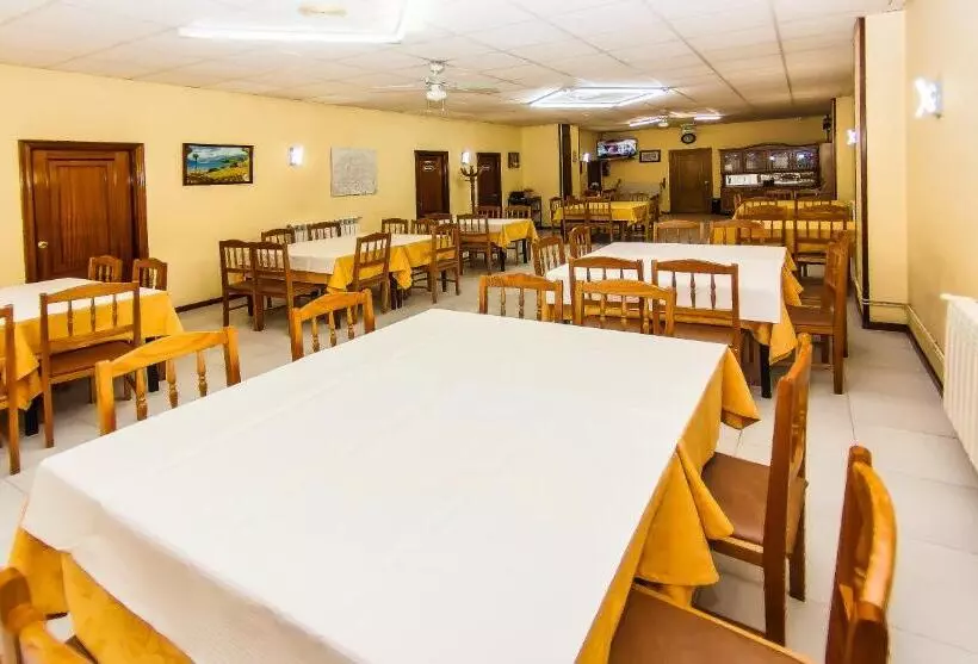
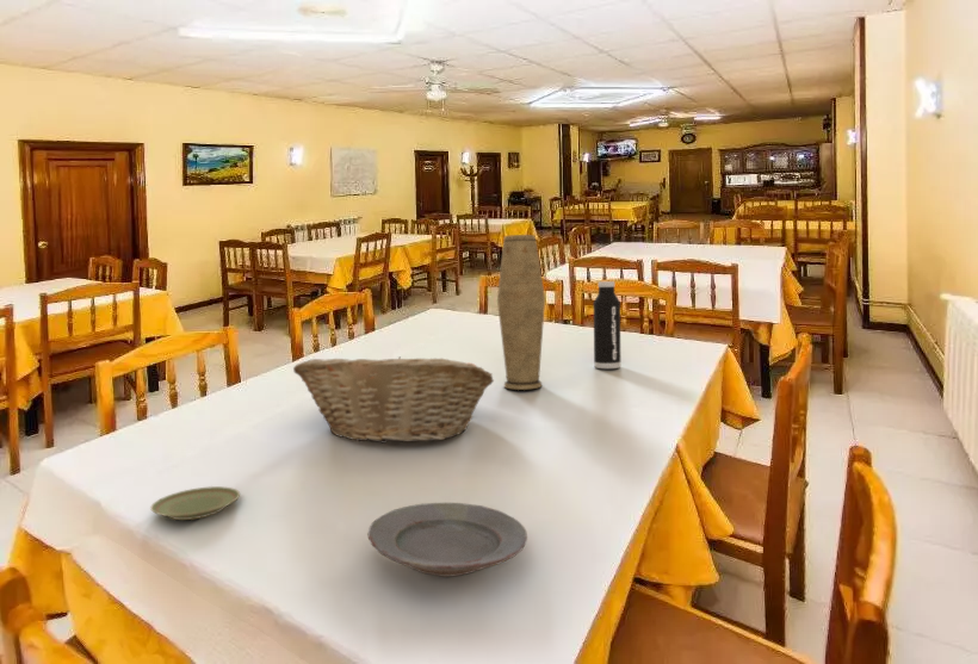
+ fruit basket (395, 390)
+ water bottle (607, 324)
+ vase (521, 311)
+ plate (447, 544)
+ plate (197, 504)
